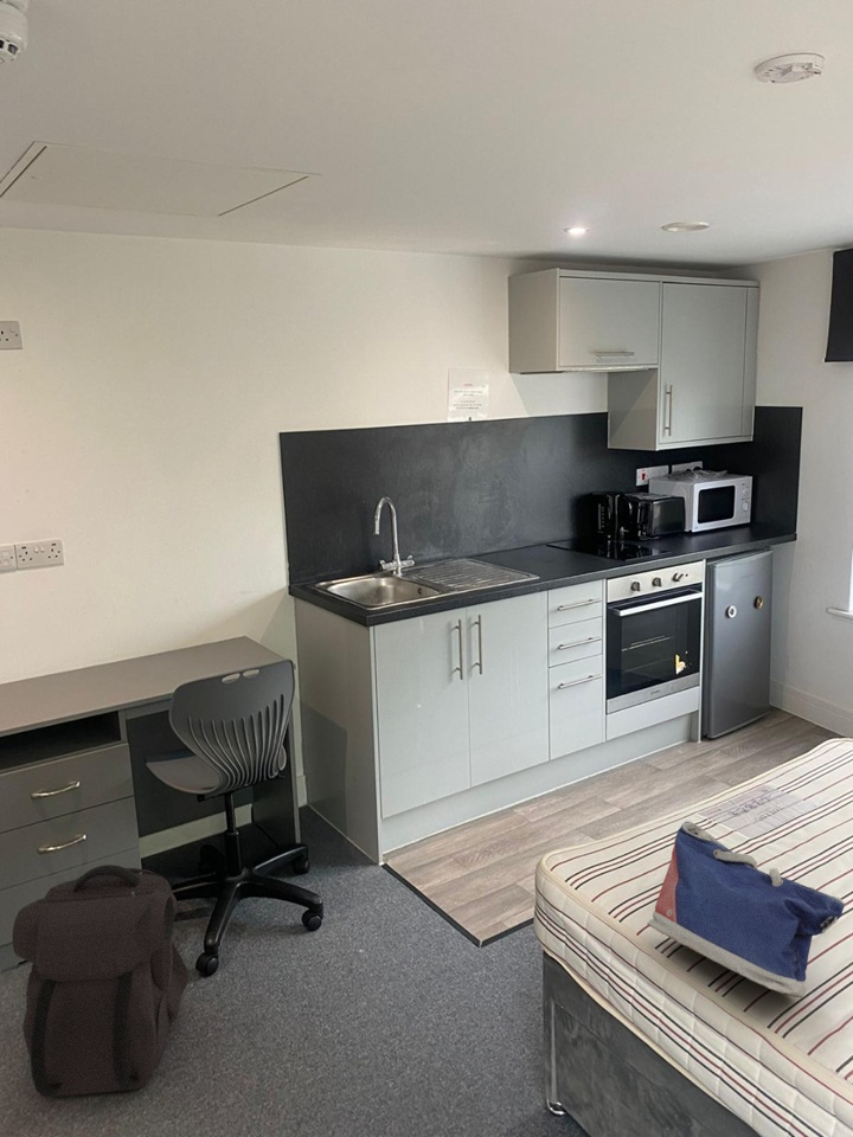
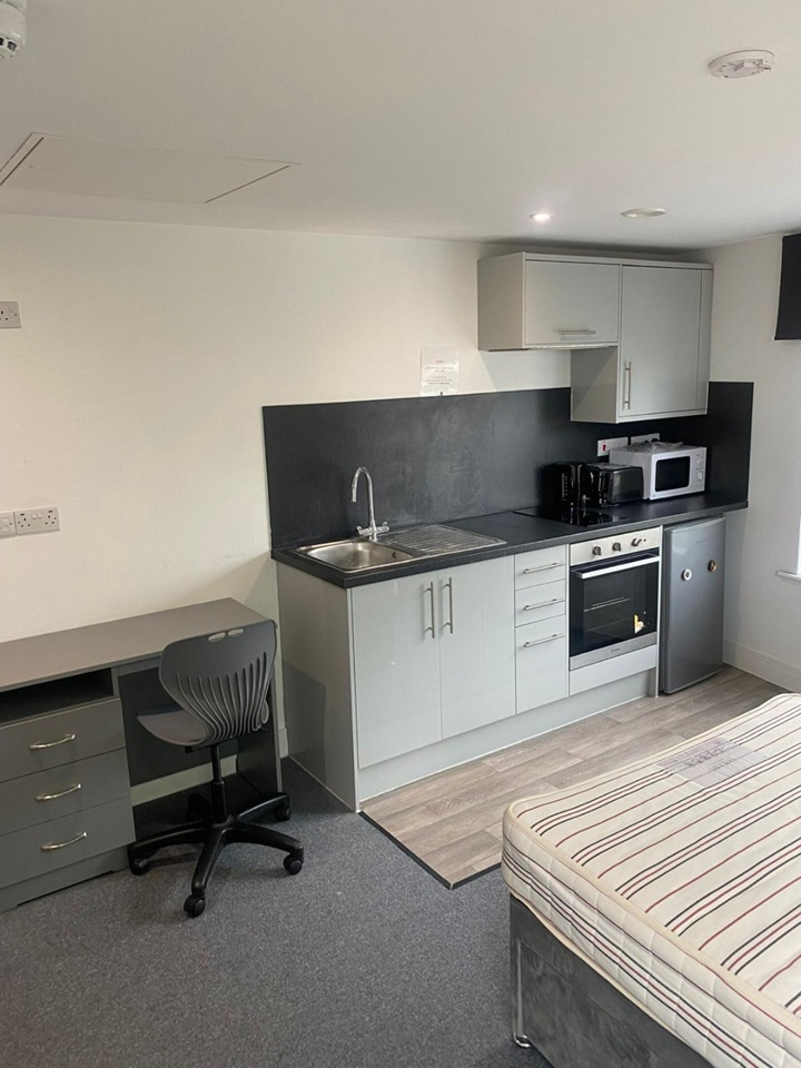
- backpack (104, 966)
- tote bag (736, 917)
